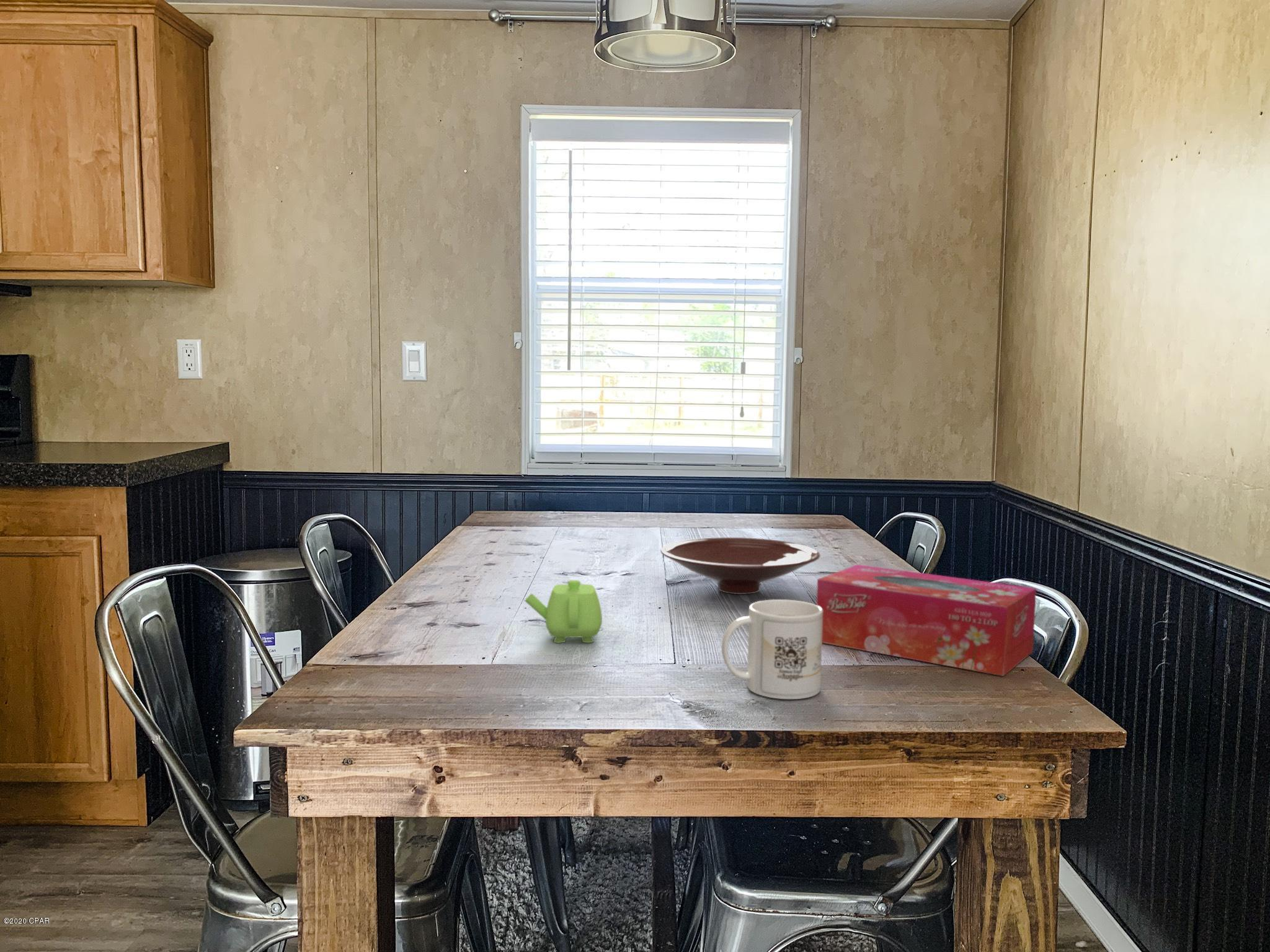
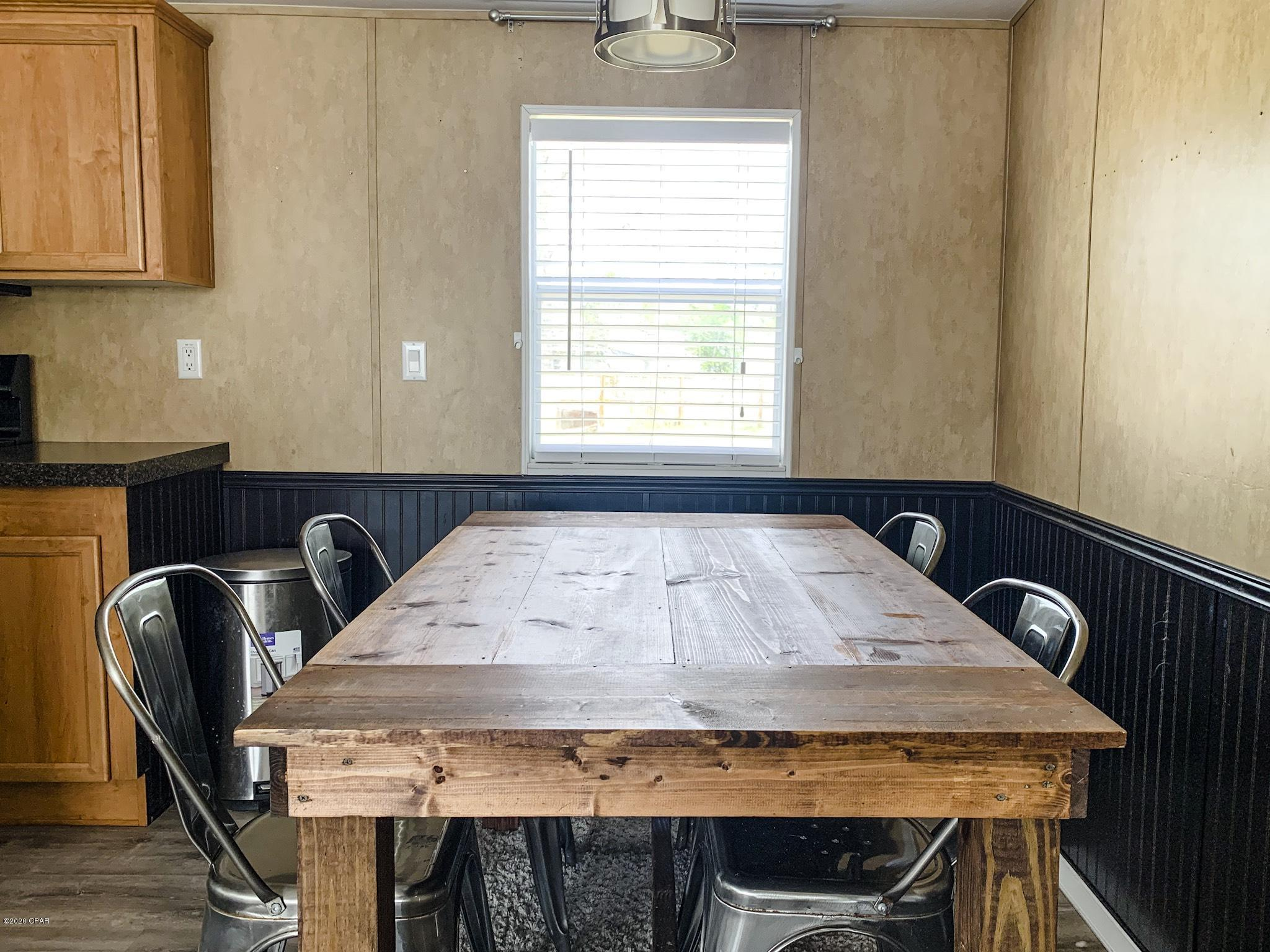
- tissue box (923, 615)
- bowl (739, 570)
- mug (776, 647)
- teapot (563, 608)
